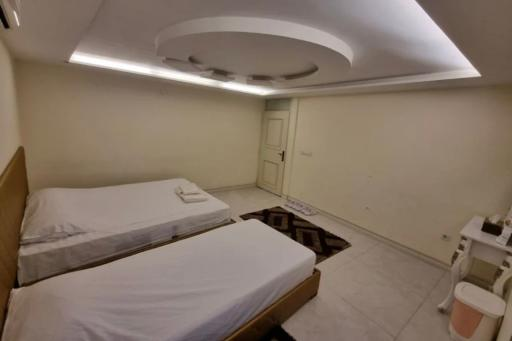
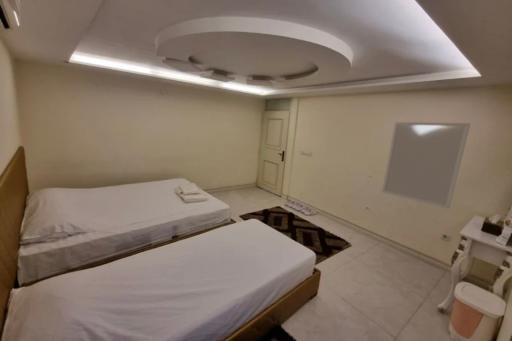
+ home mirror (420, 162)
